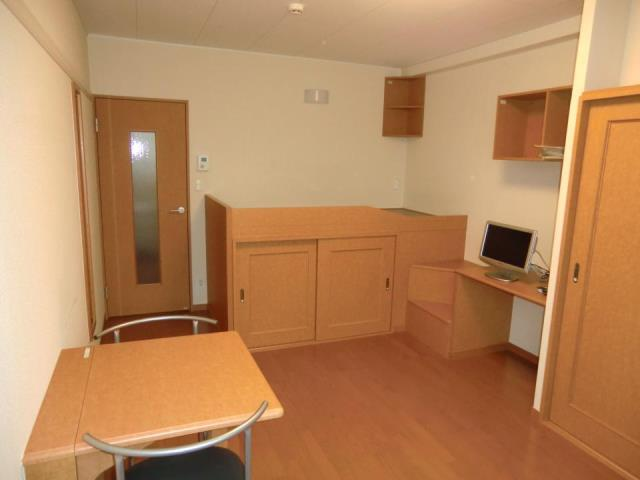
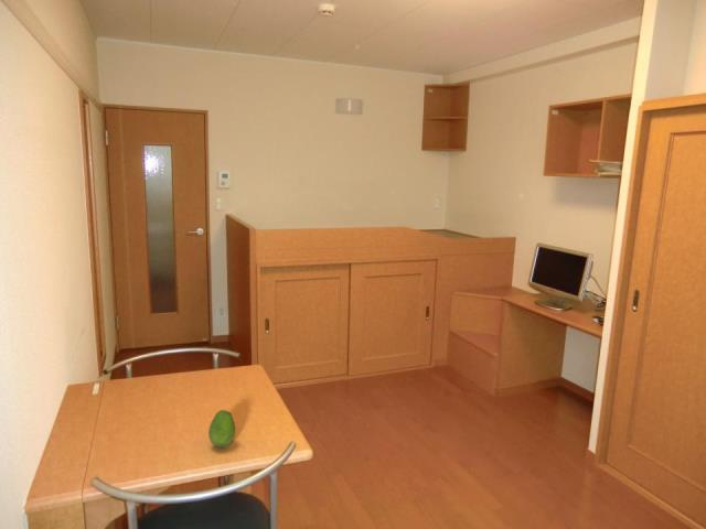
+ fruit (222, 428)
